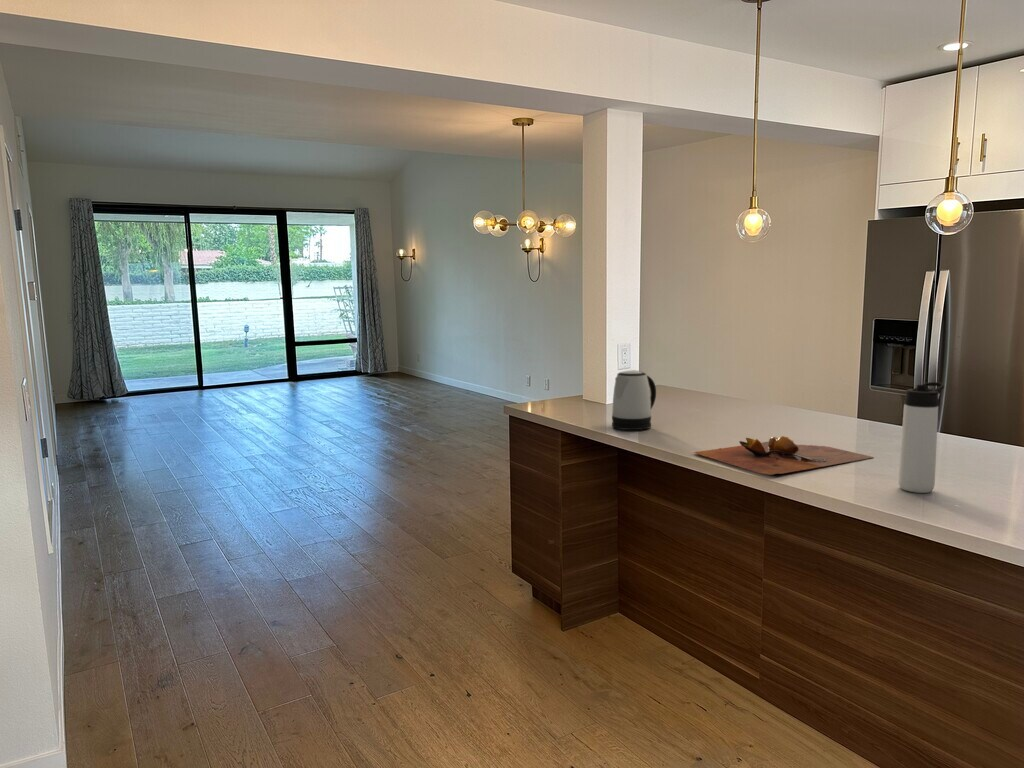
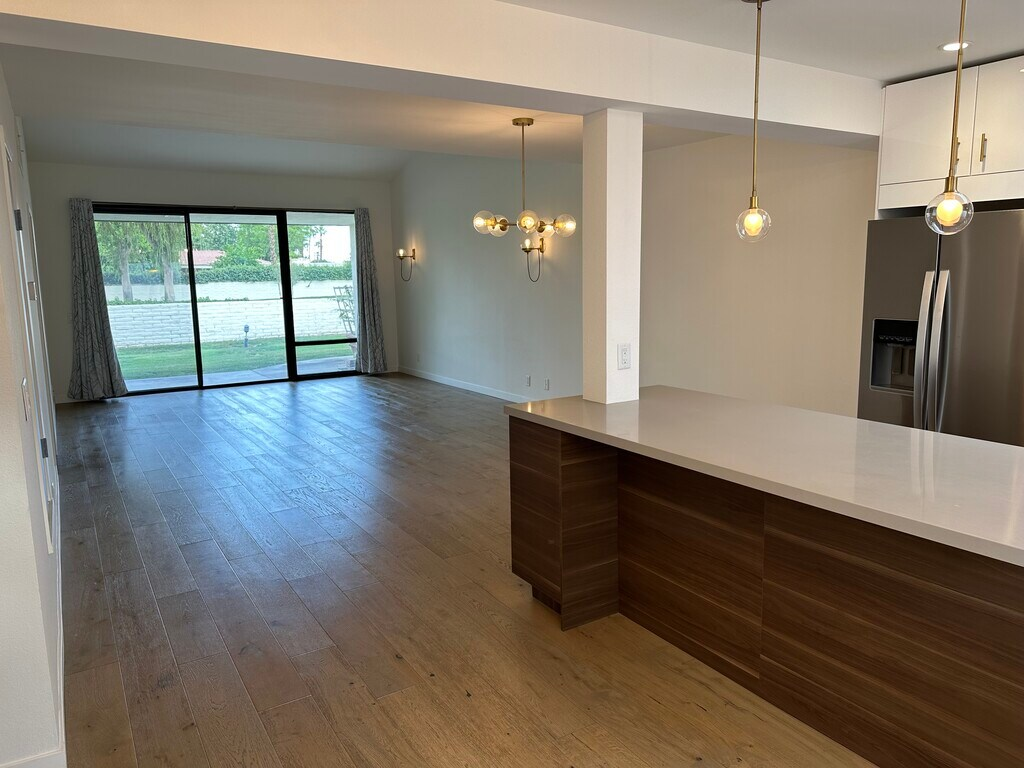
- kettle (635, 398)
- cutting board (781, 446)
- thermos bottle (922, 436)
